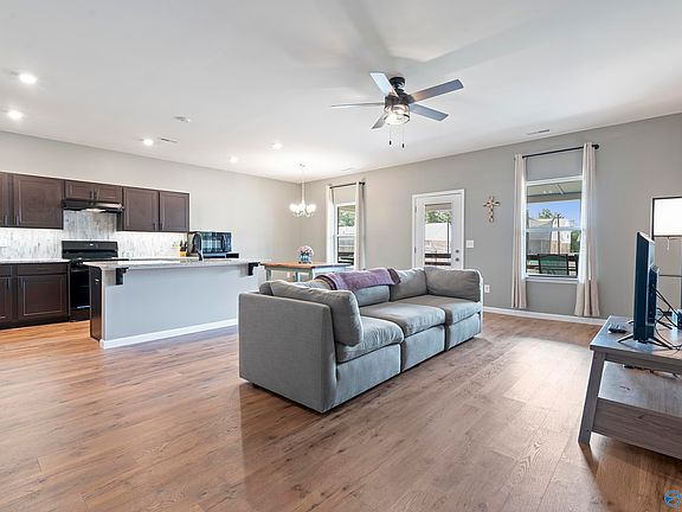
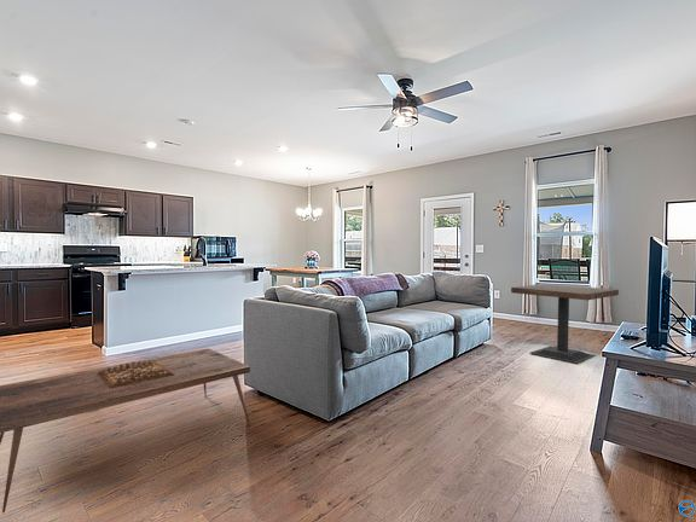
+ coffee table (133, 400)
+ side table (563, 321)
